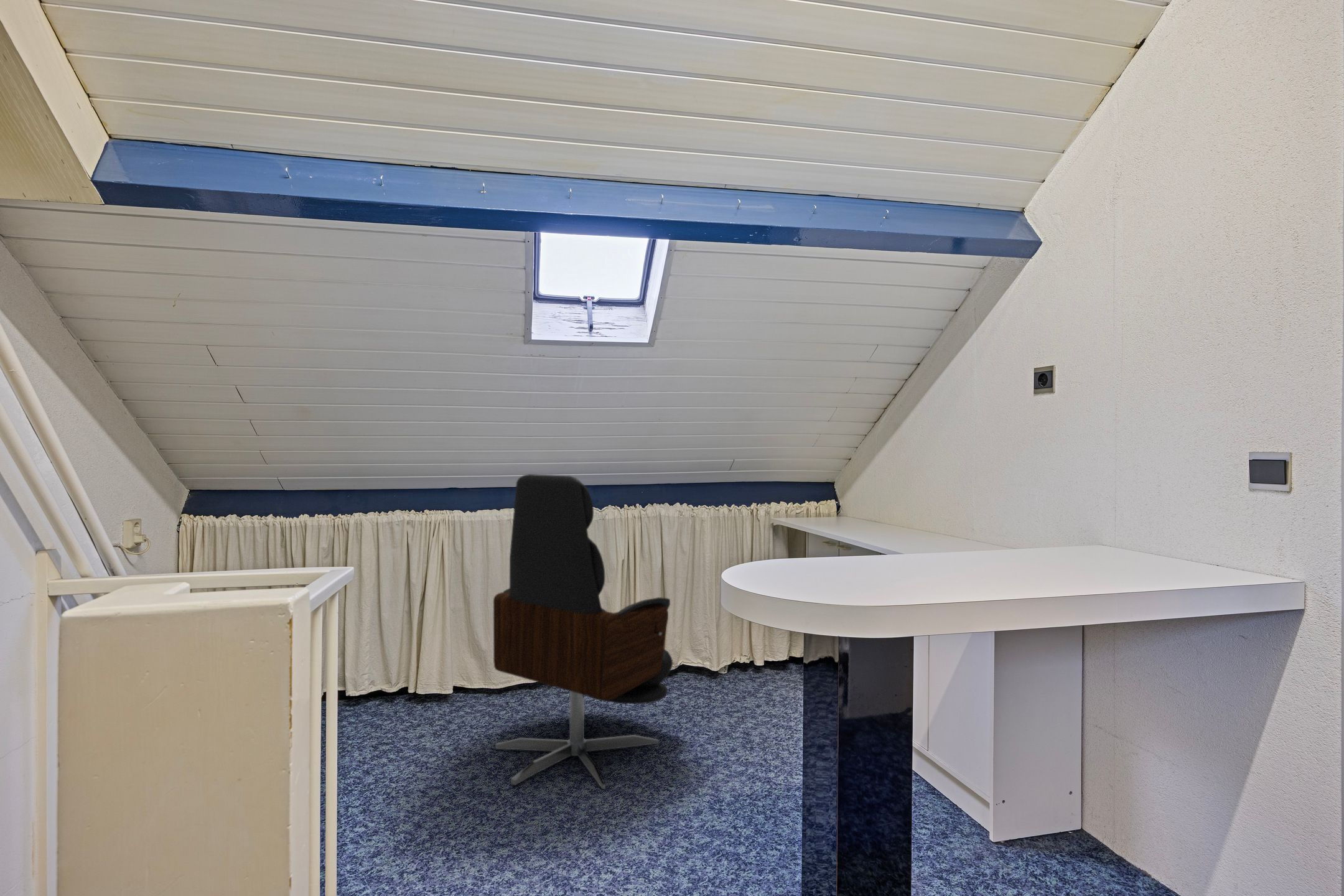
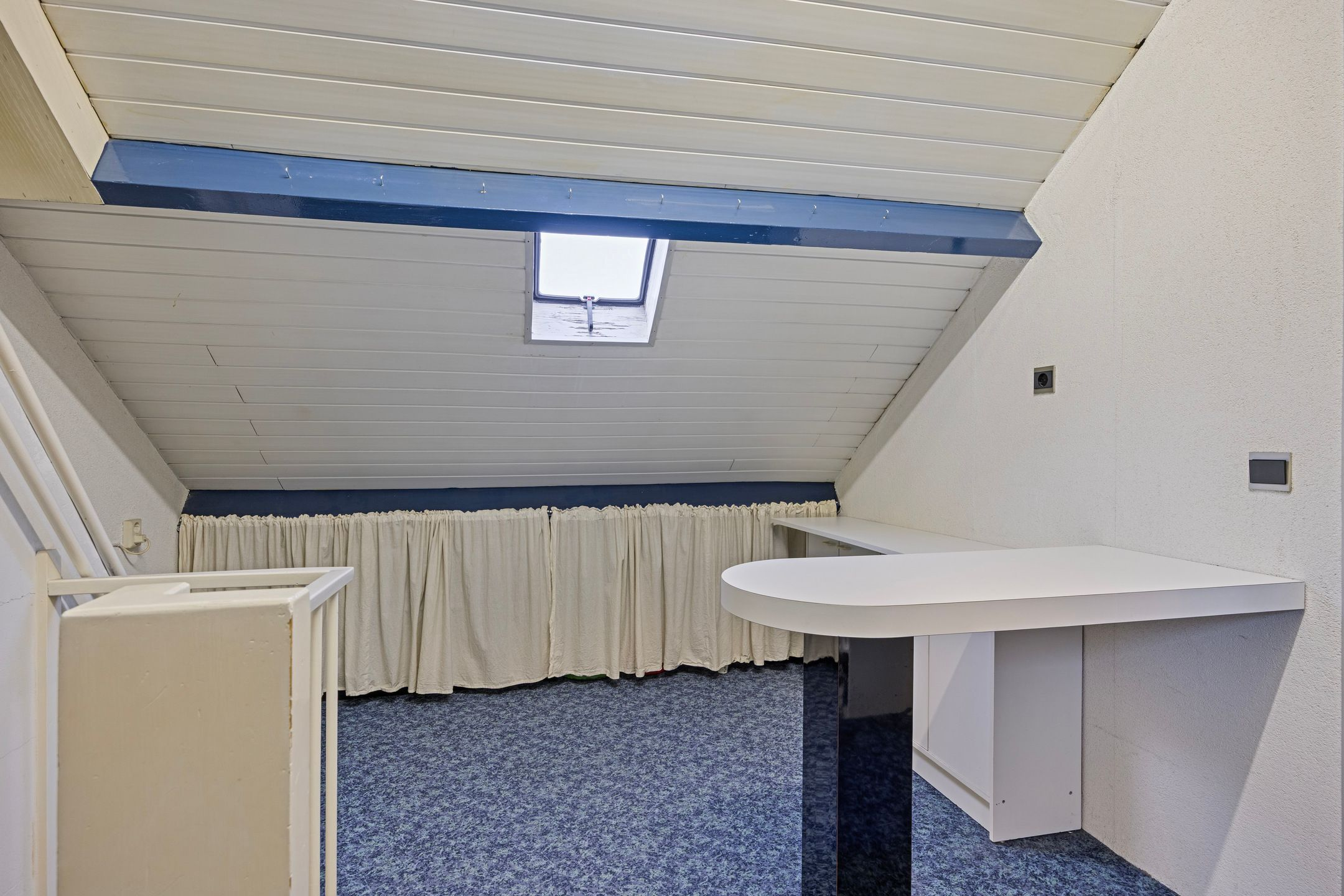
- office chair (580, 612)
